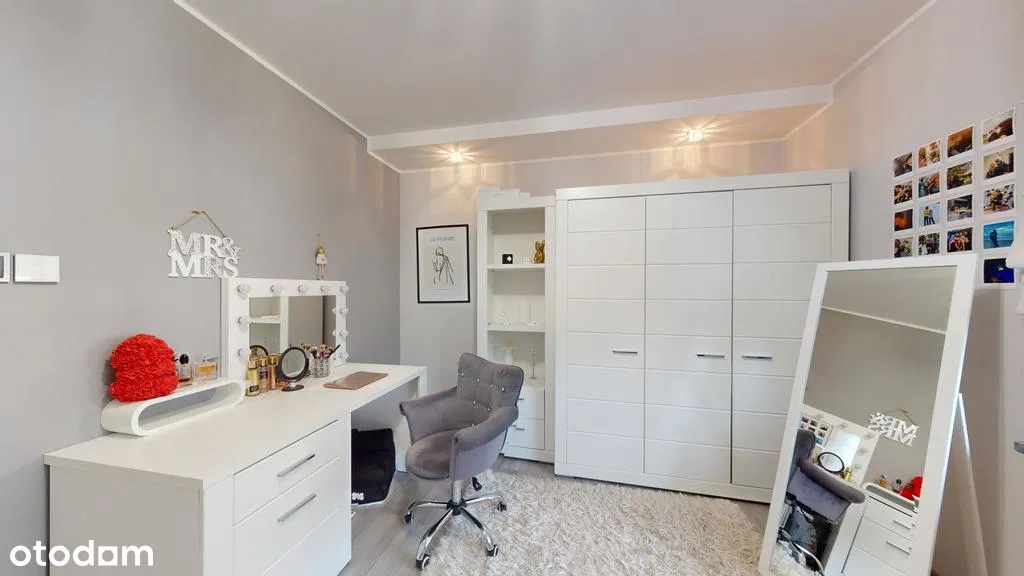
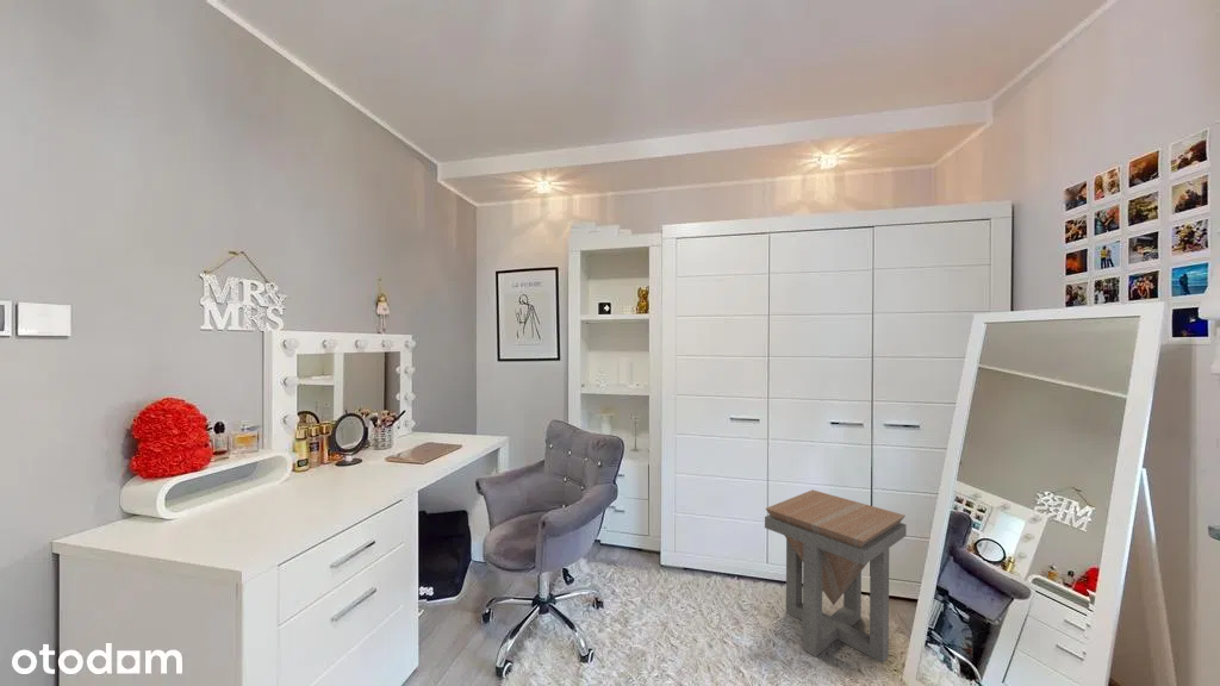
+ side table (833, 572)
